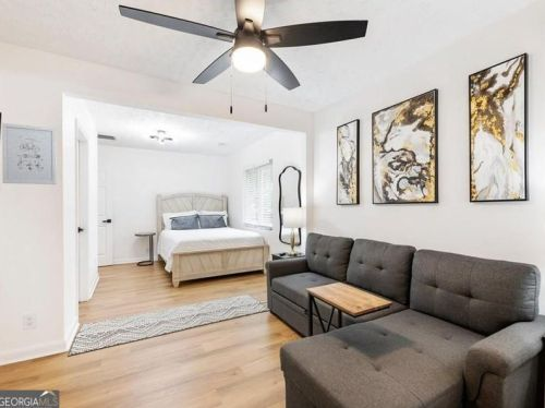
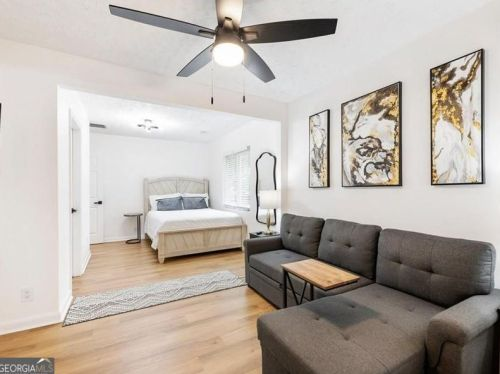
- wall art (29, 155)
